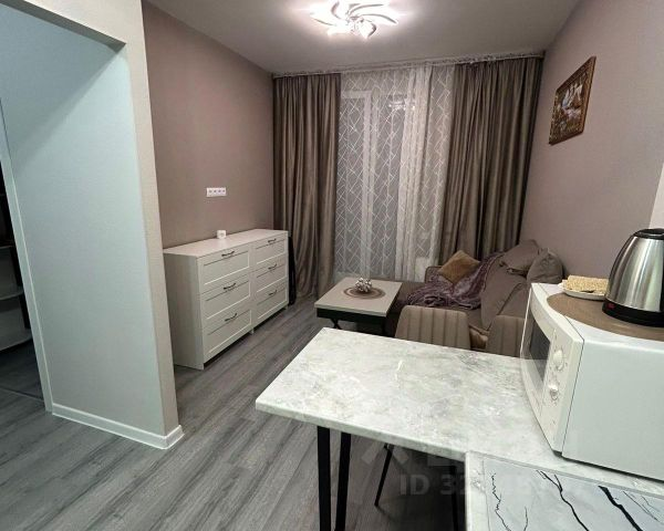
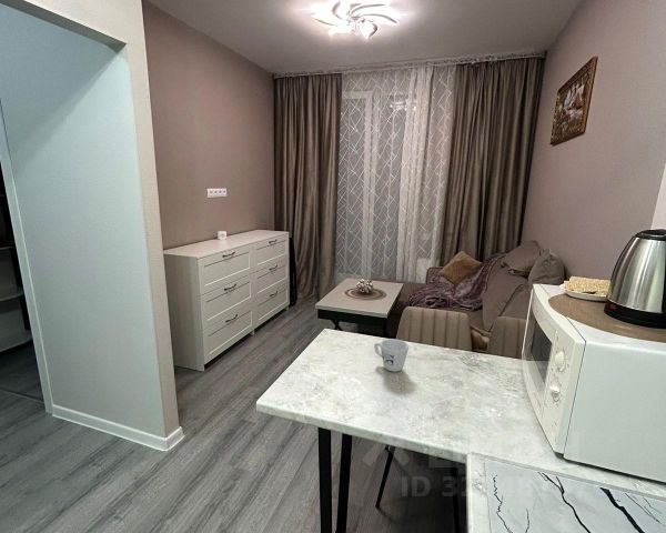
+ mug (390, 354)
